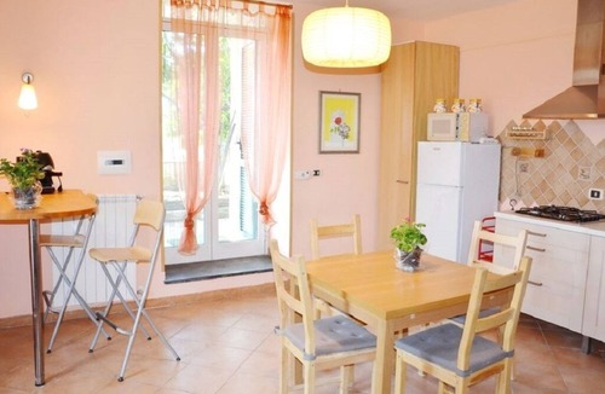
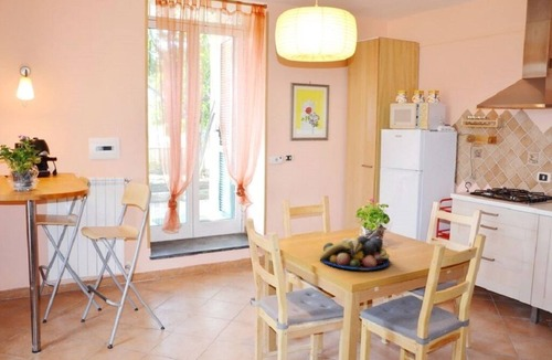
+ fruit bowl (354, 248)
